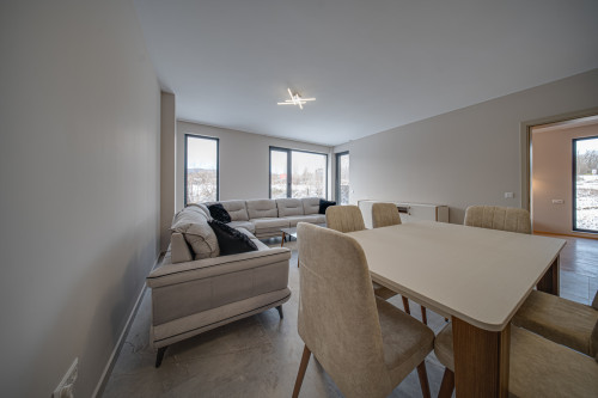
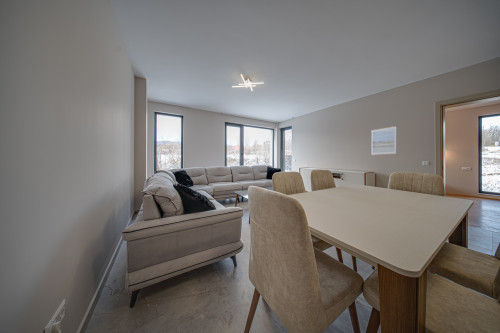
+ wall art (383, 141)
